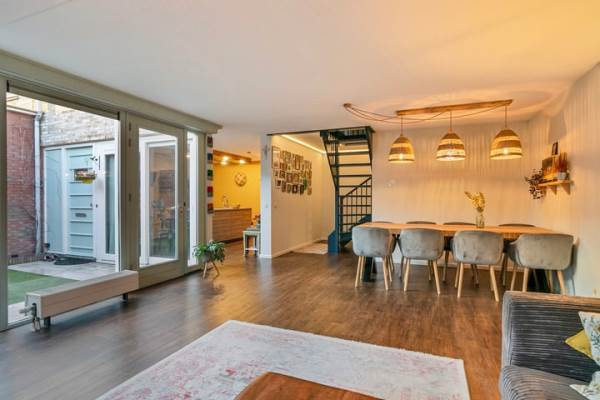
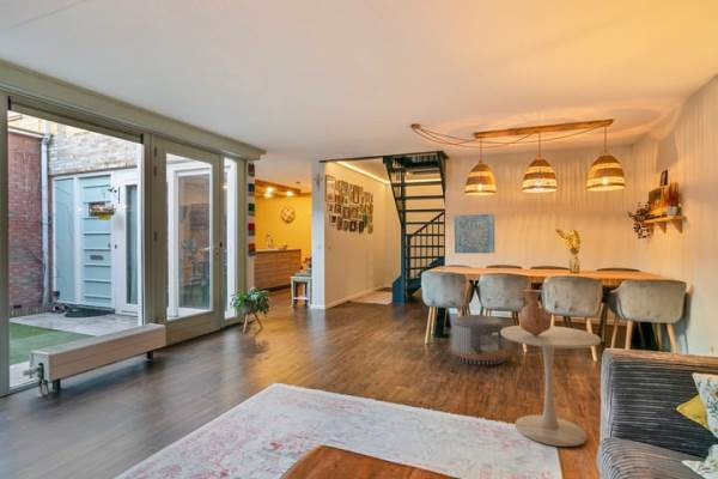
+ pouf (477, 336)
+ side table (548, 382)
+ wall art (474, 234)
+ vase (534, 311)
